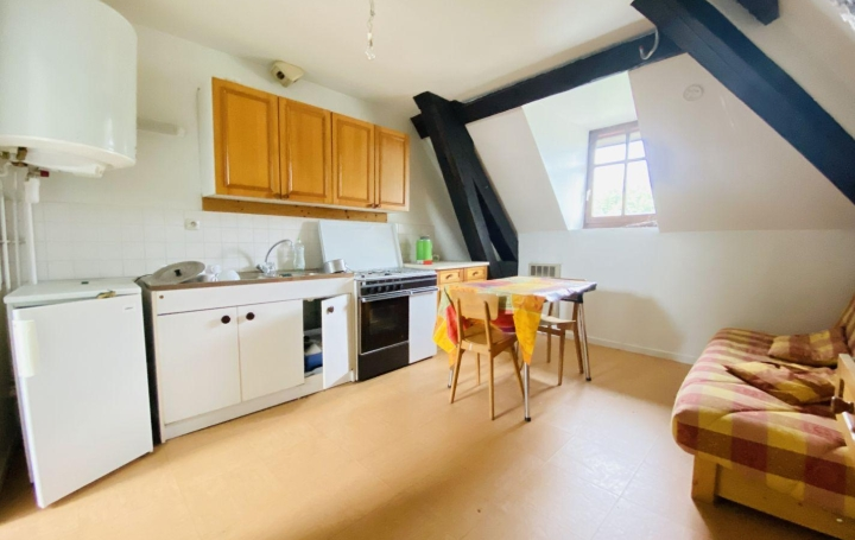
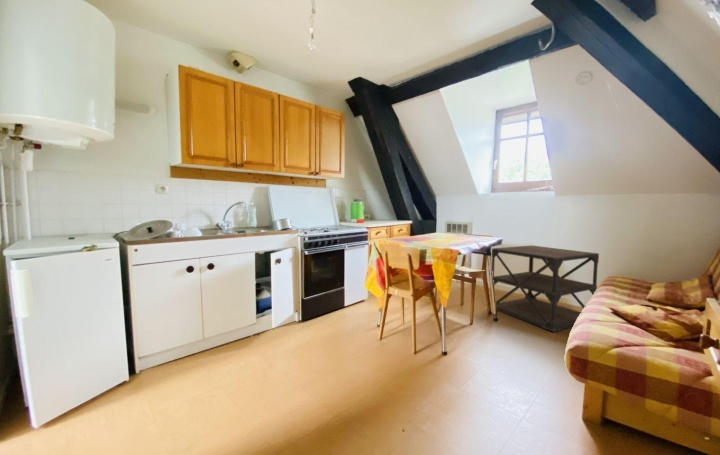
+ side table (540, 282)
